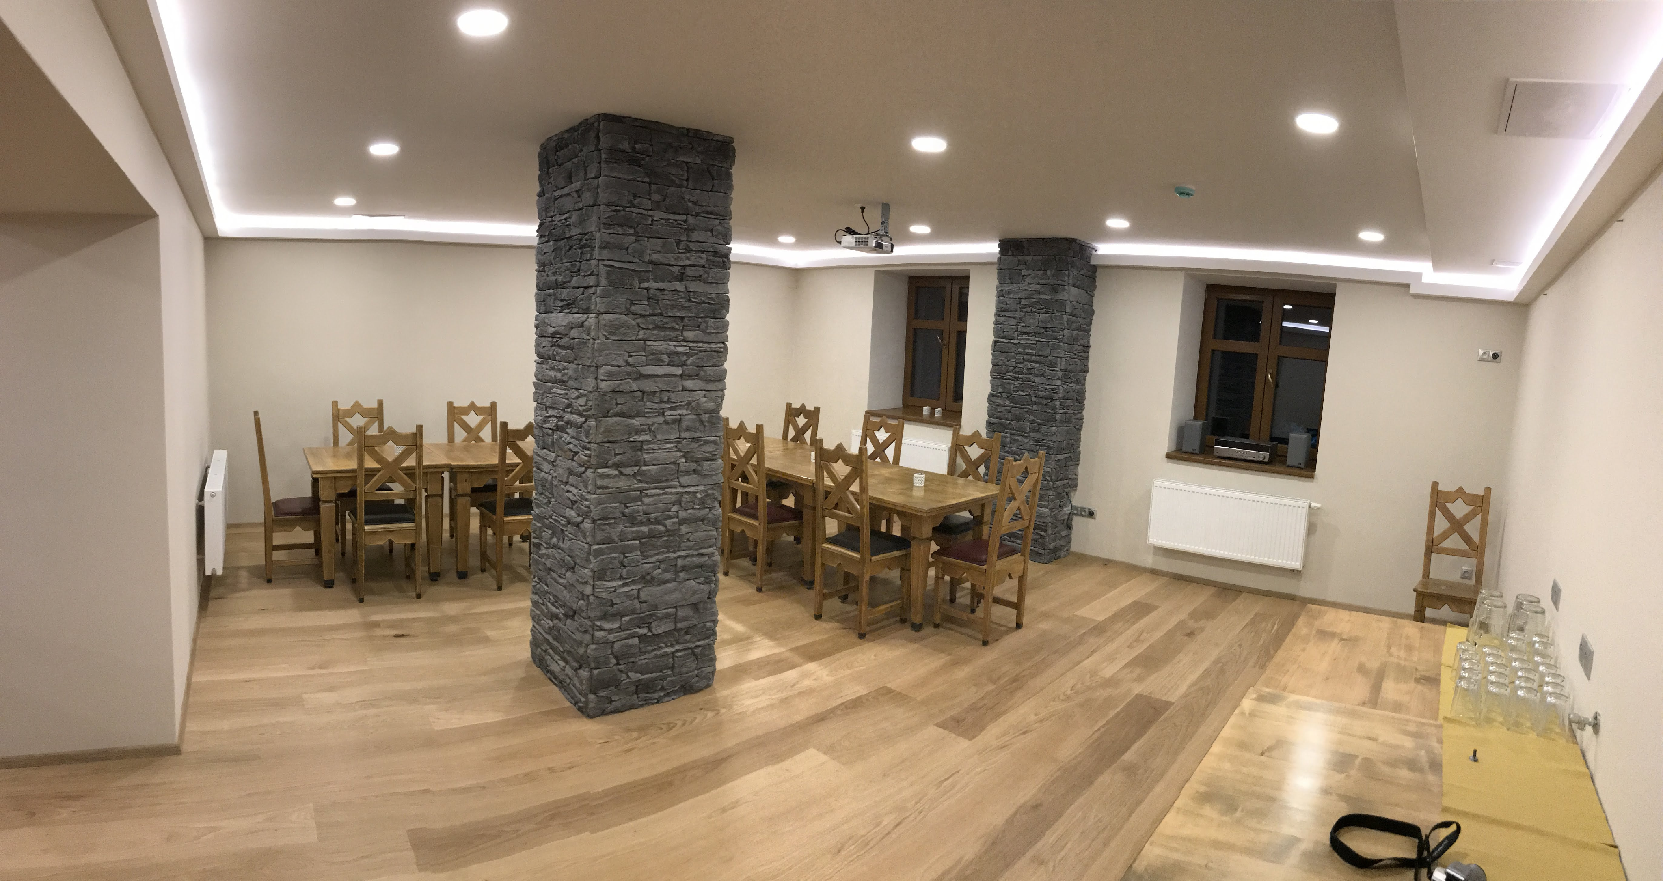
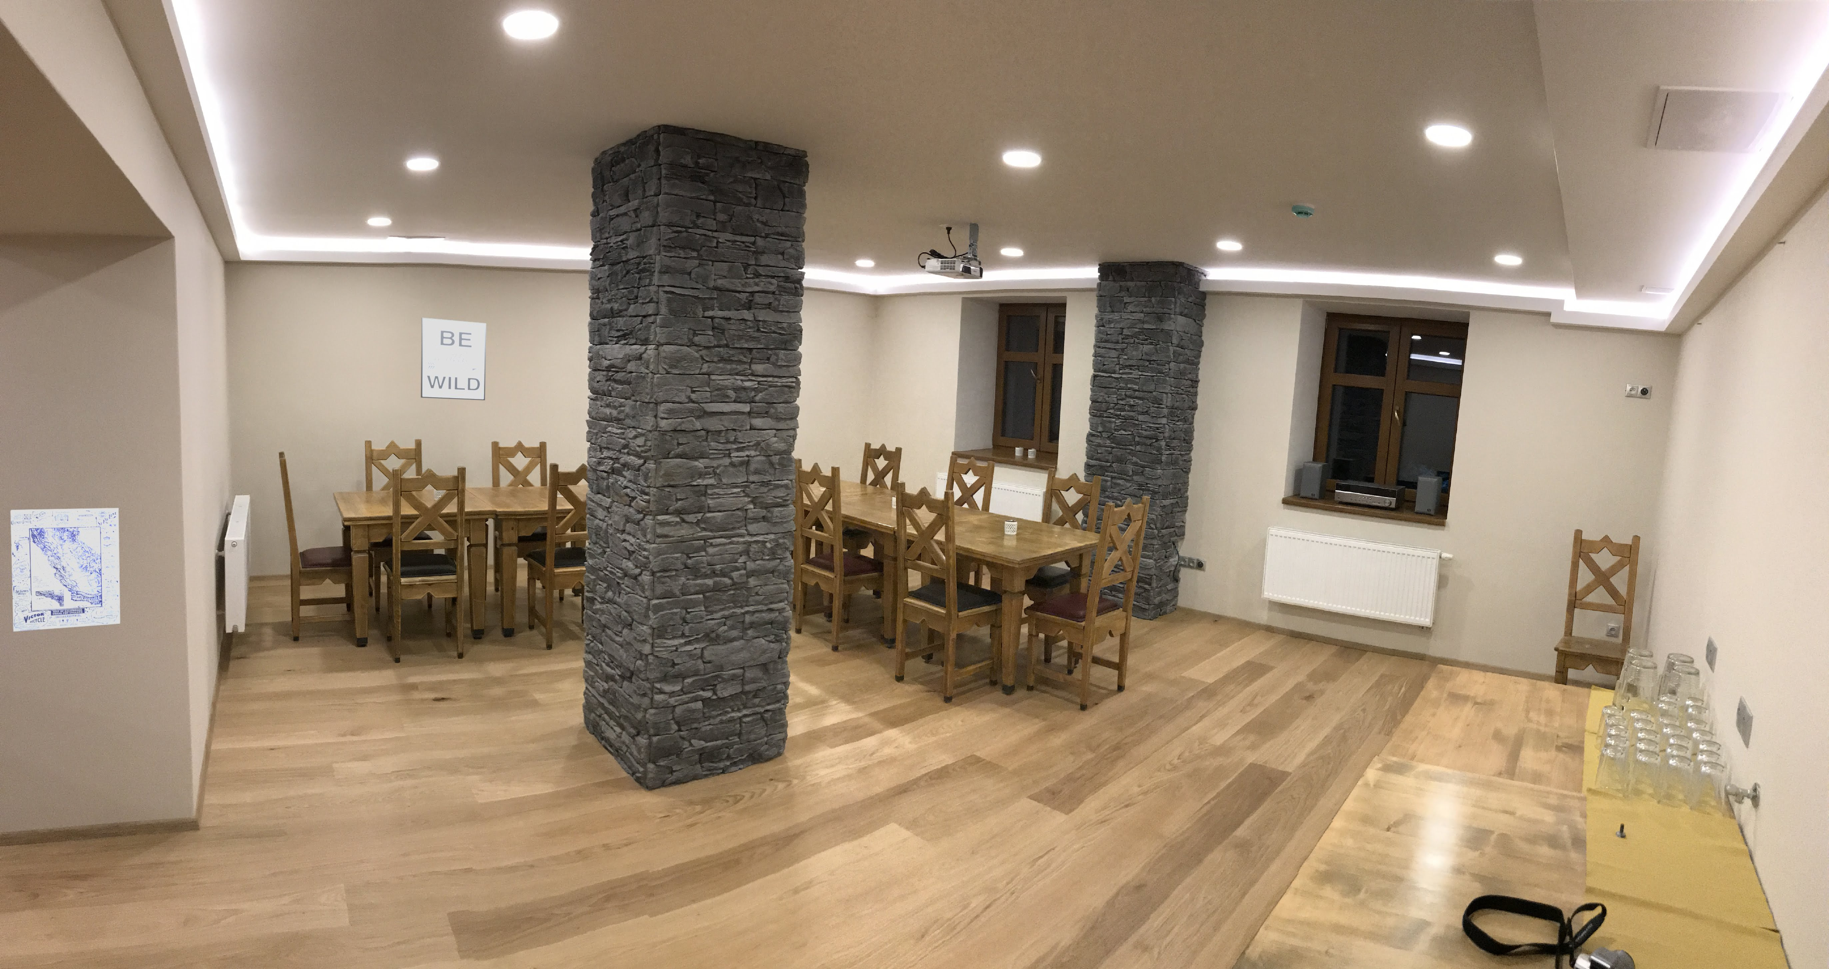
+ wall art (67, 569)
+ wall art (454, 359)
